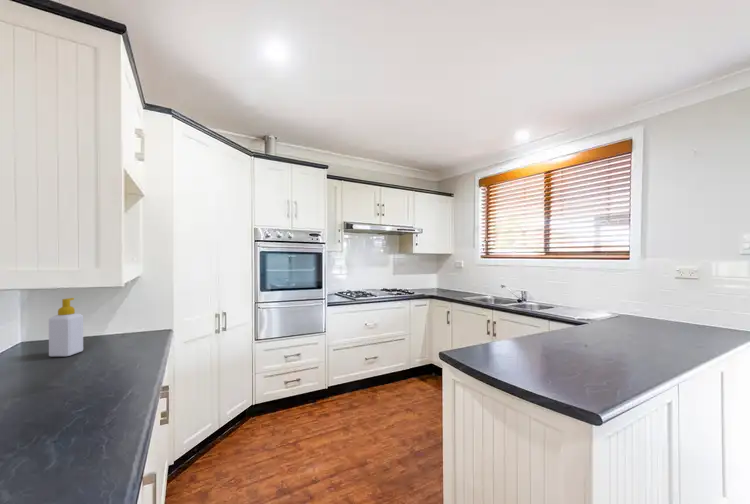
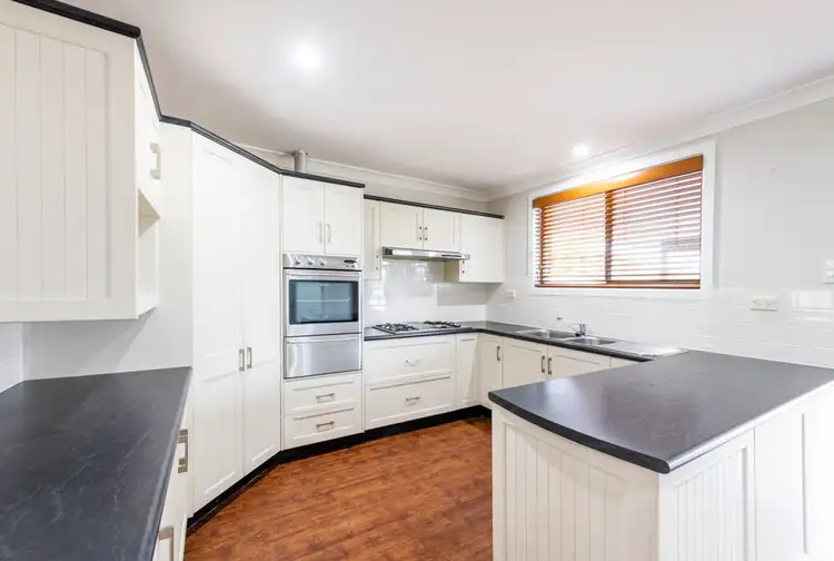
- soap bottle (66, 326)
